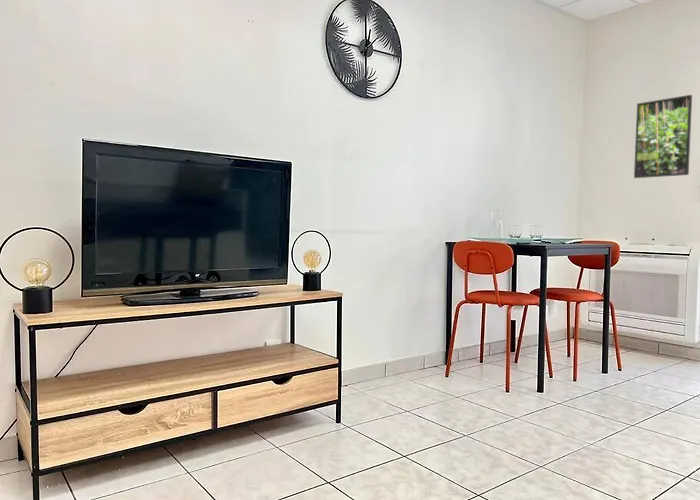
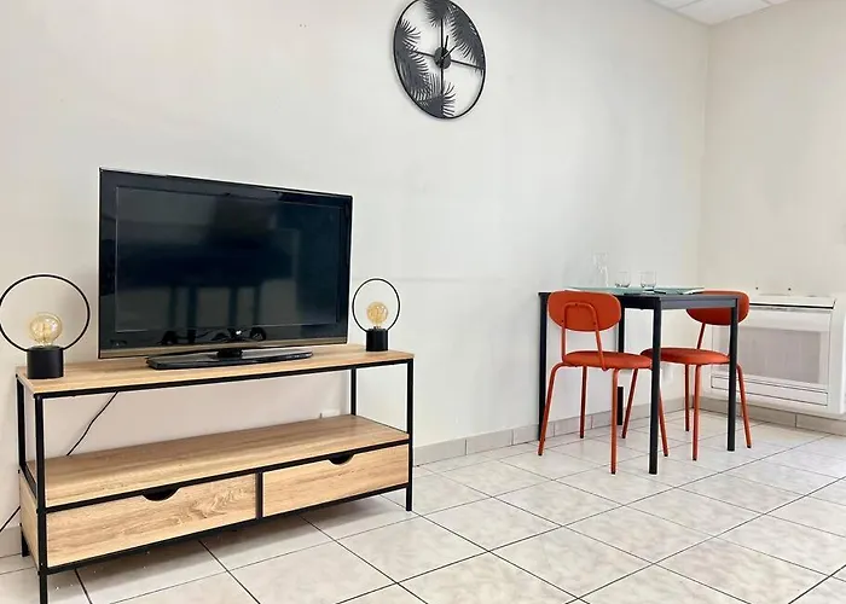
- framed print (662, 138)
